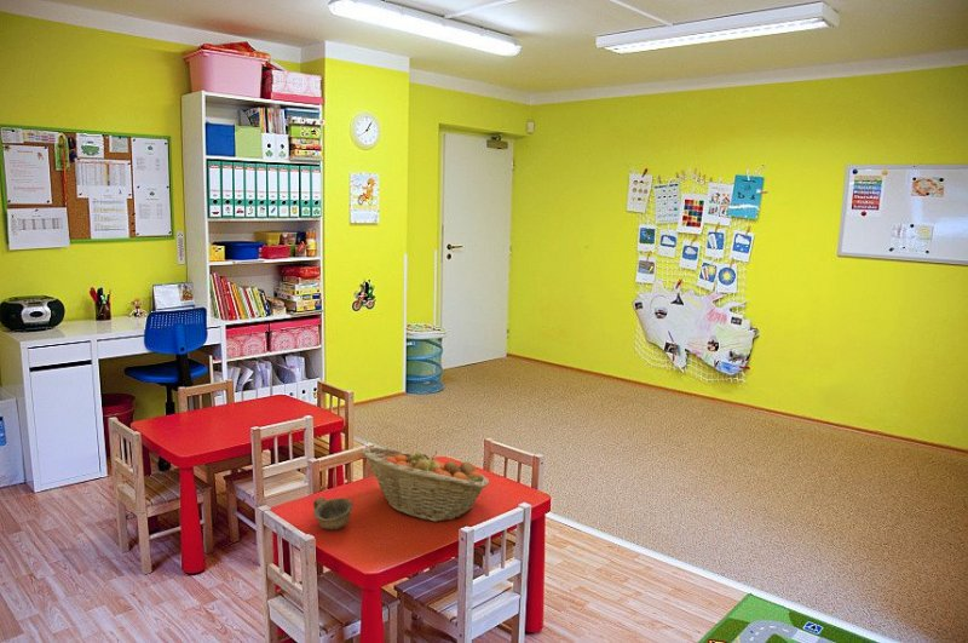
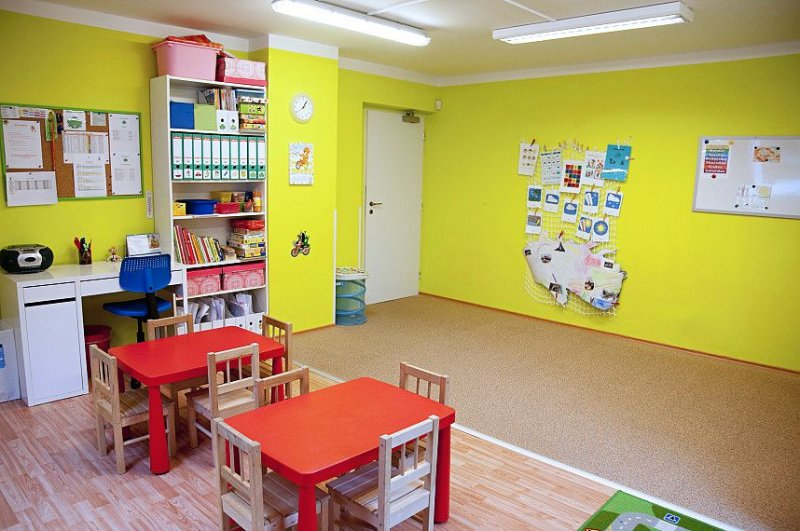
- cup (329, 513)
- fruit basket (424, 476)
